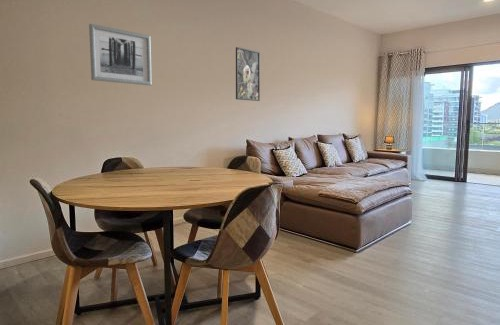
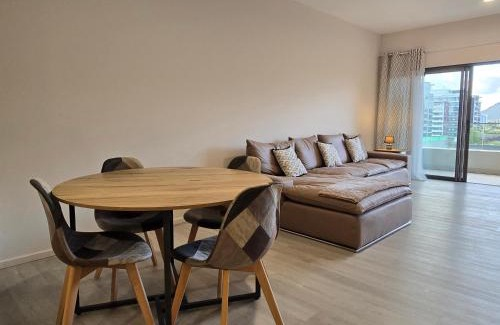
- wall art (122, 56)
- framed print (248, 75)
